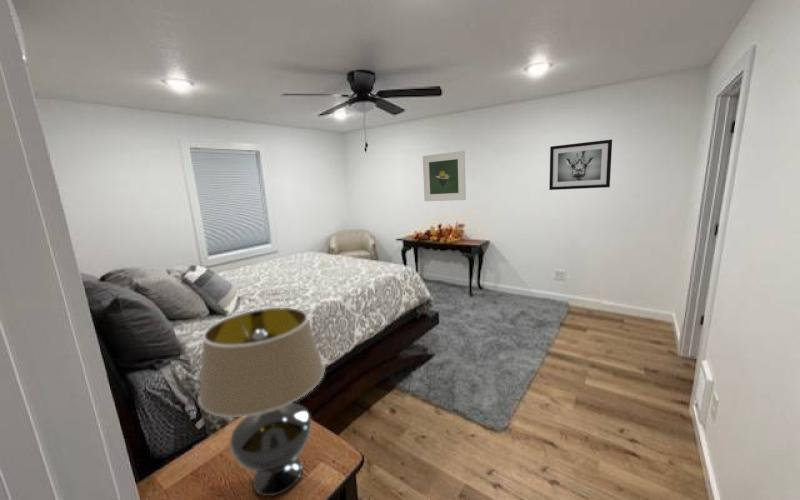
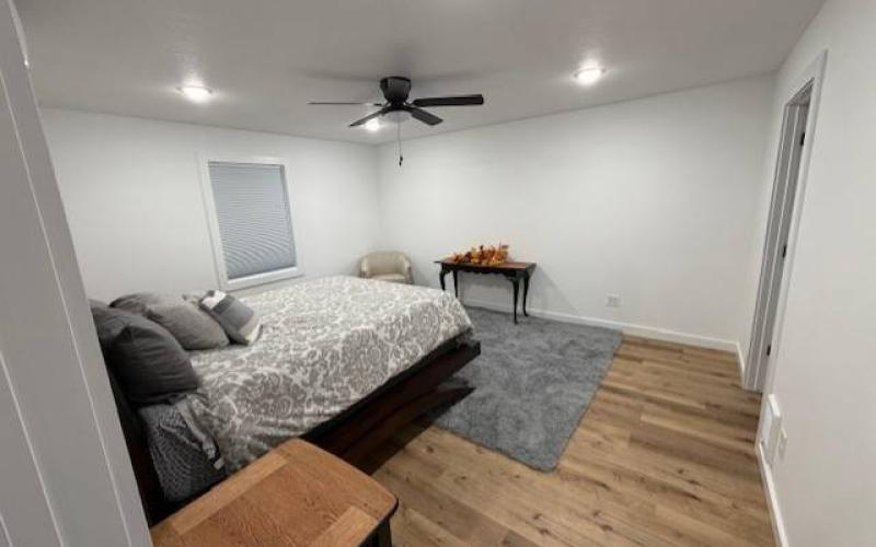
- table lamp (268, 402)
- wall art (579, 166)
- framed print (443, 177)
